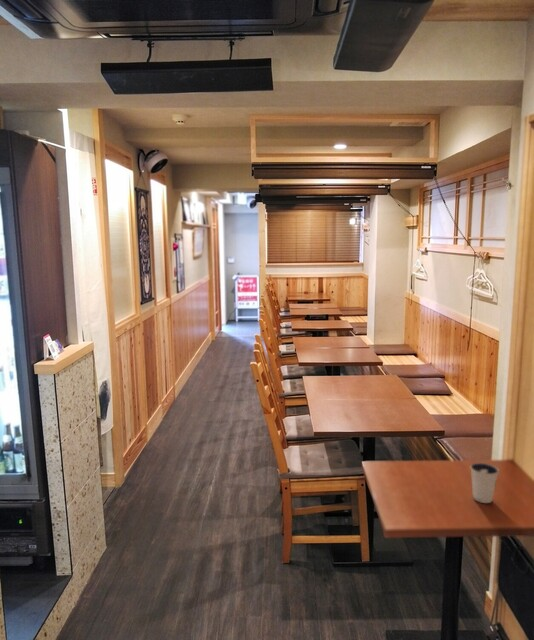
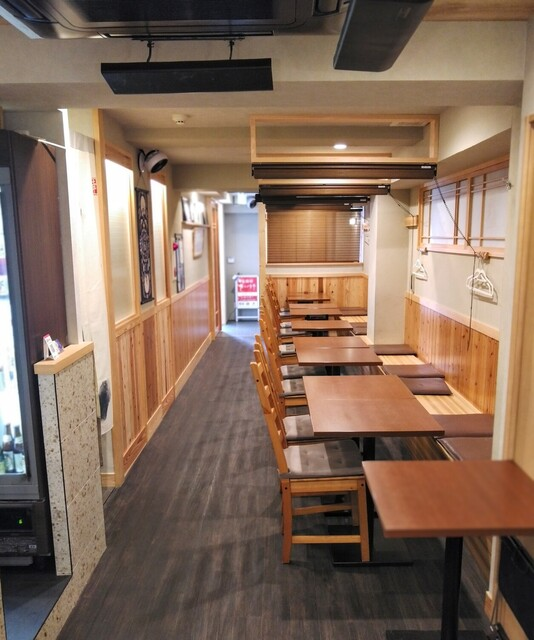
- dixie cup (483, 483)
